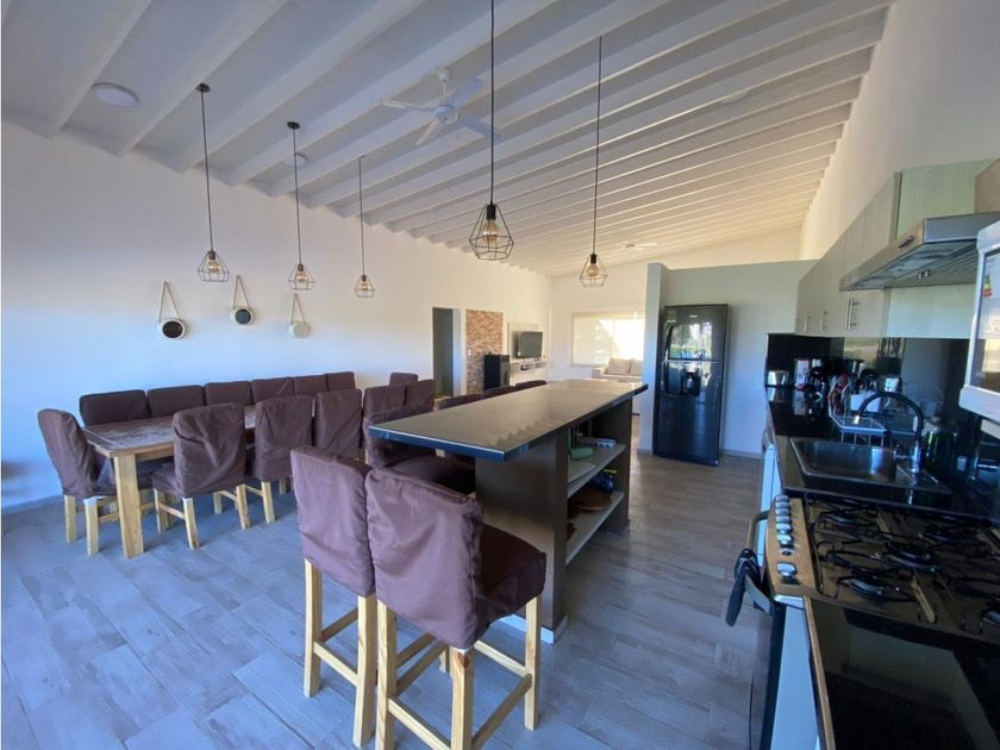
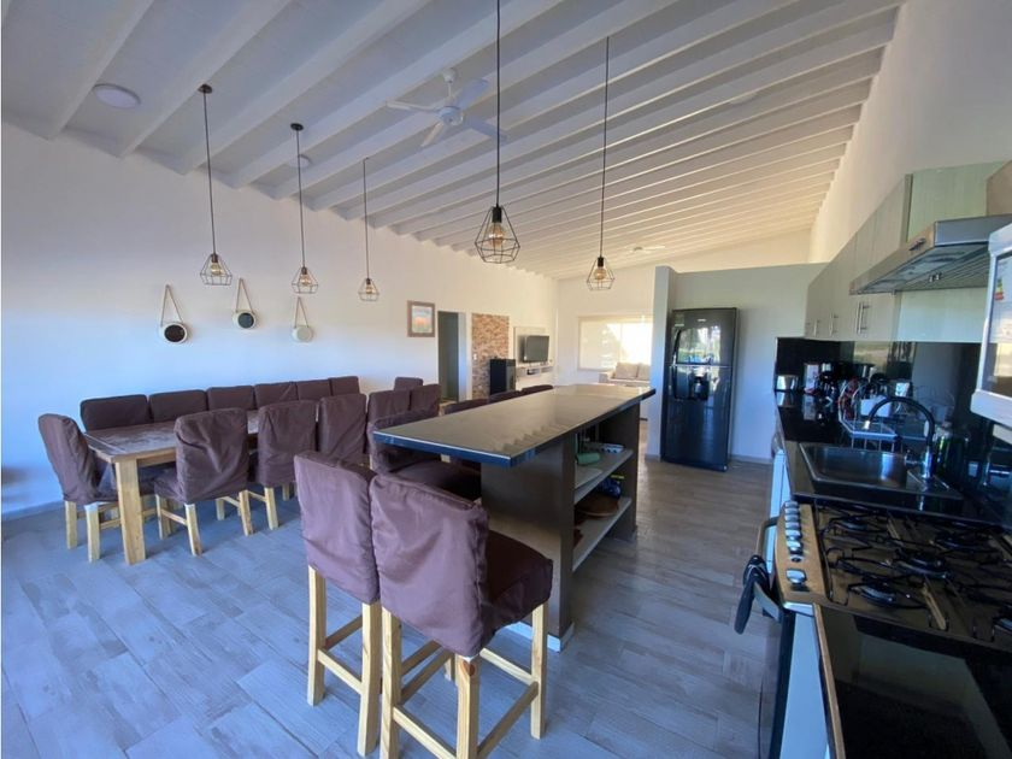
+ wall art (420, 319)
